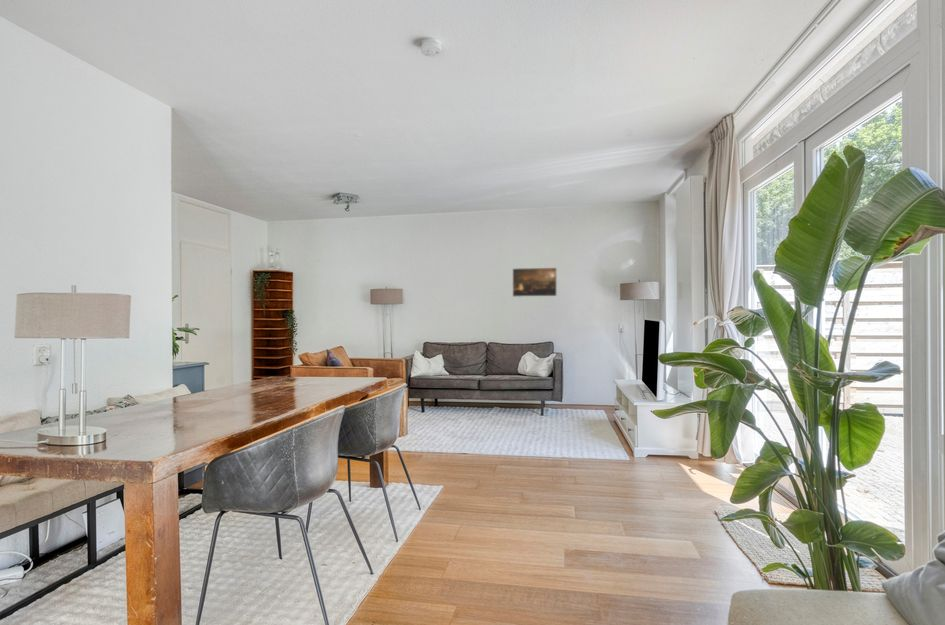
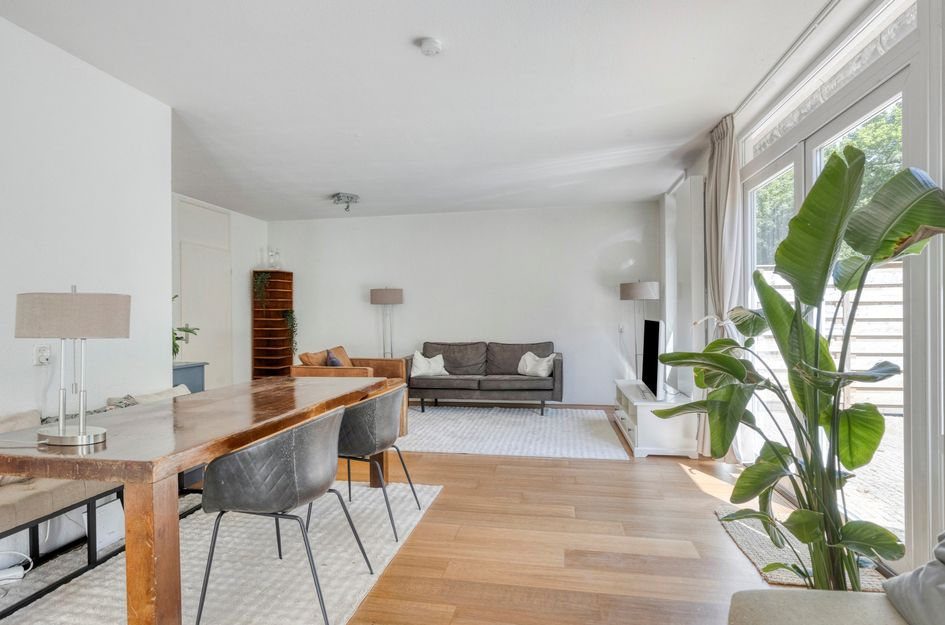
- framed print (534, 282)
